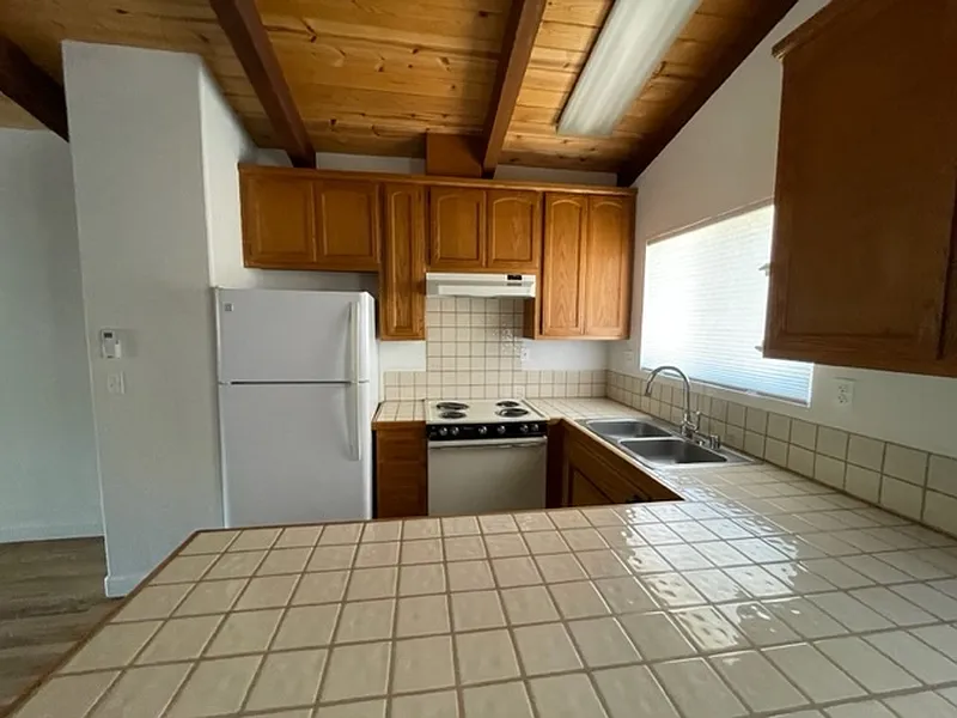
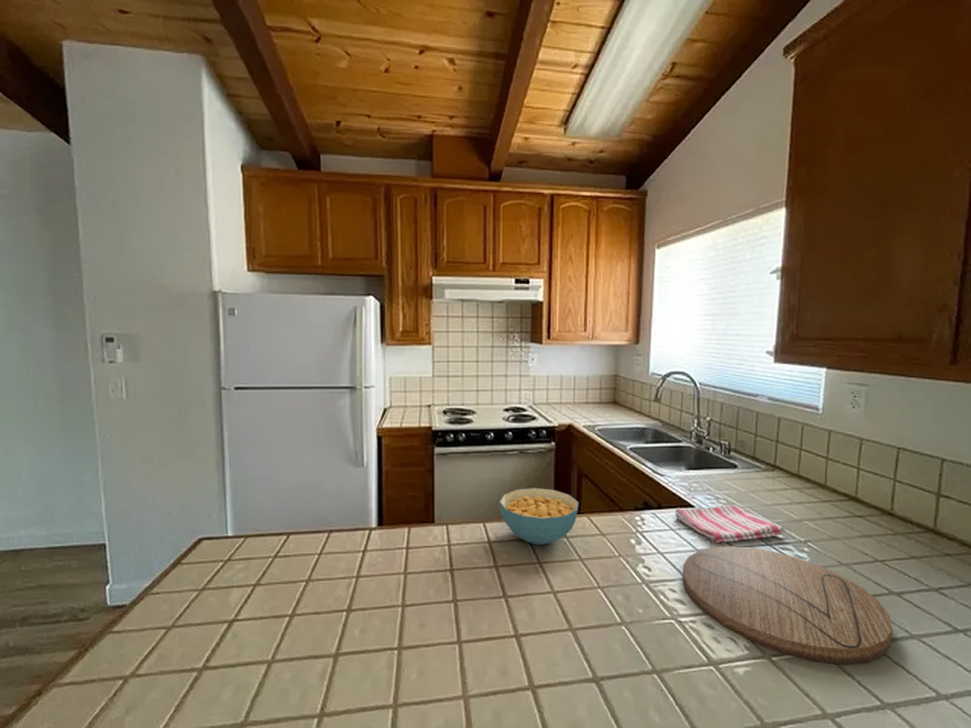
+ dish towel (727, 521)
+ cutting board (776, 593)
+ cereal bowl (538, 521)
